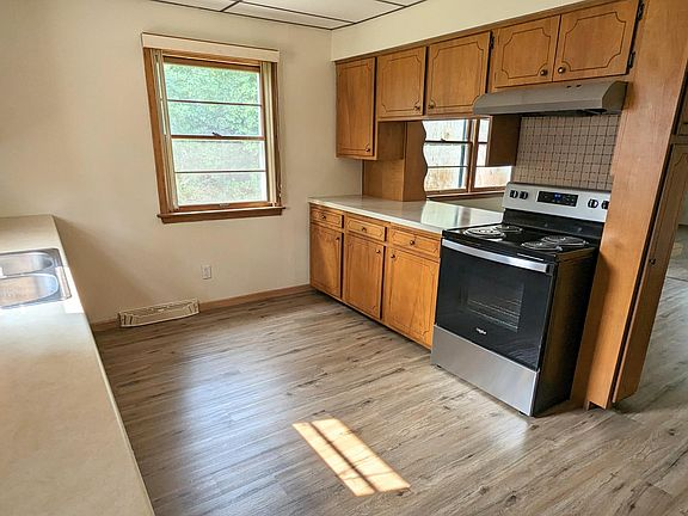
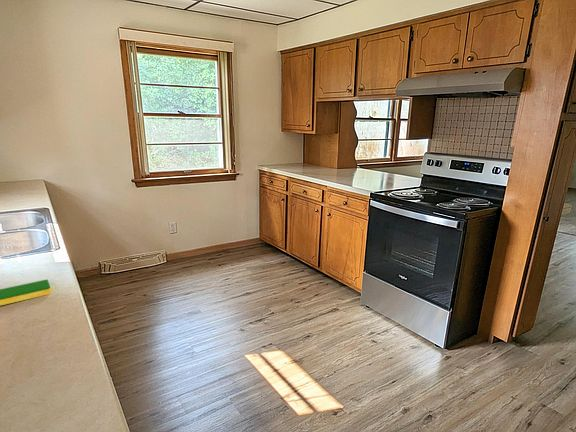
+ dish sponge (22, 292)
